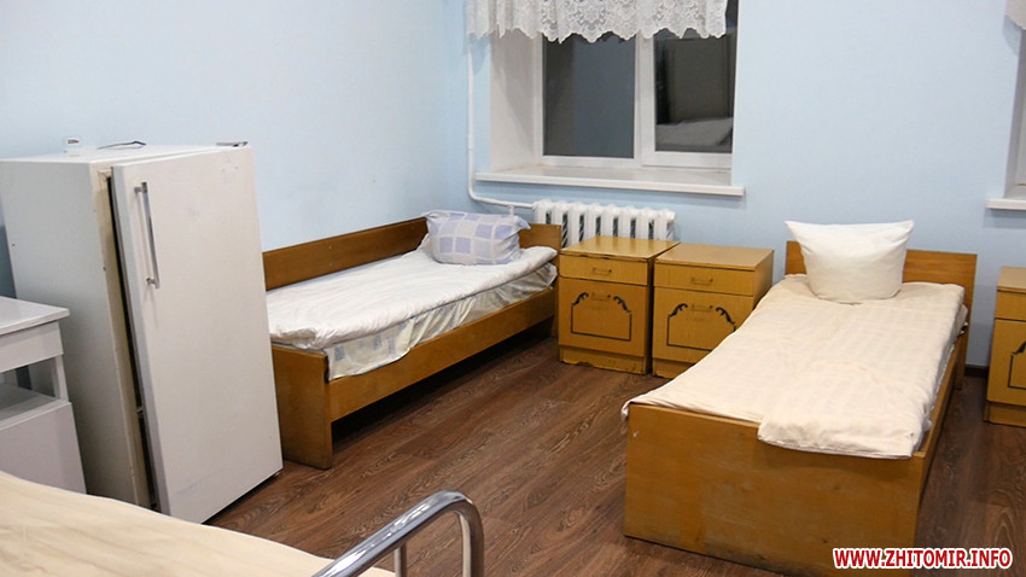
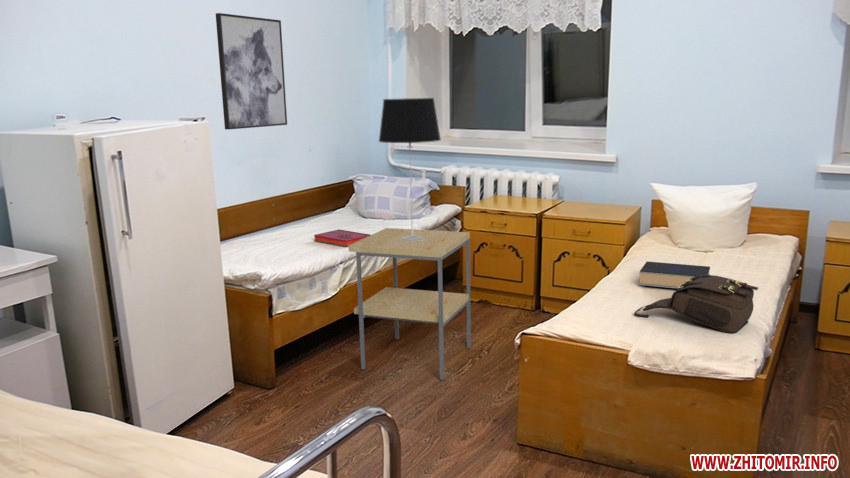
+ side table (412, 299)
+ book (674, 276)
+ table lamp (410, 169)
+ wall art (253, 72)
+ hardback book (342, 237)
+ satchel (697, 294)
